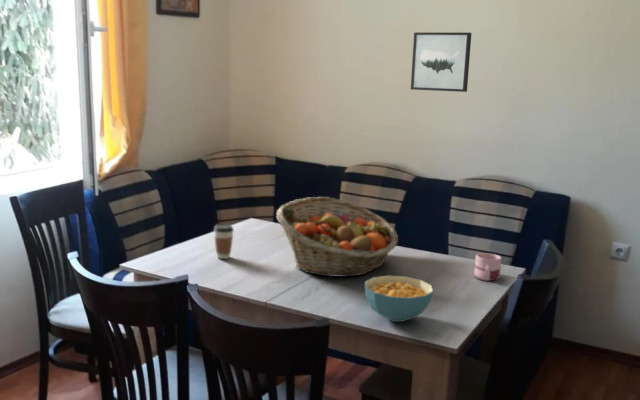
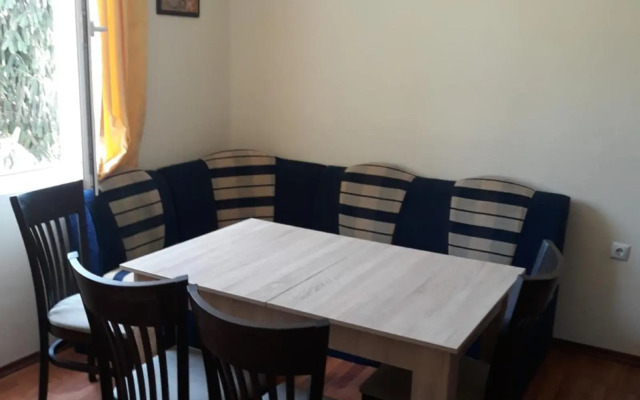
- wall art (440, 61)
- mug (487, 266)
- cereal bowl (397, 302)
- fruit basket (337, 234)
- coffee cup (223, 241)
